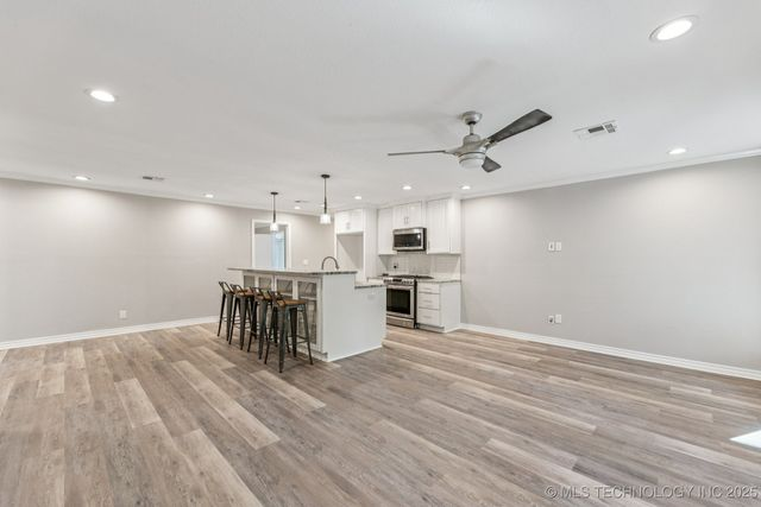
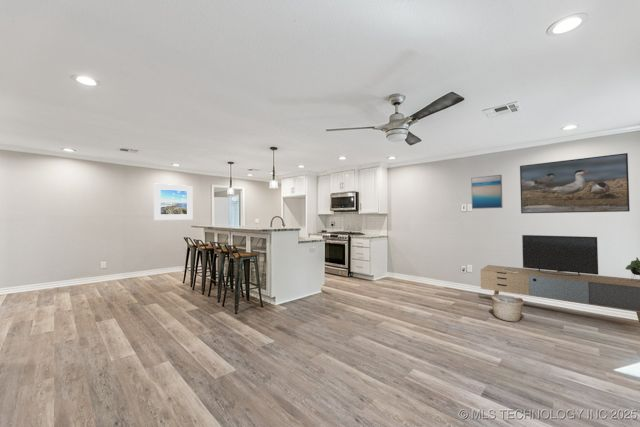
+ media console (557, 273)
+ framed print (569, 186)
+ wall art (486, 192)
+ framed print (174, 202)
+ basket (507, 306)
